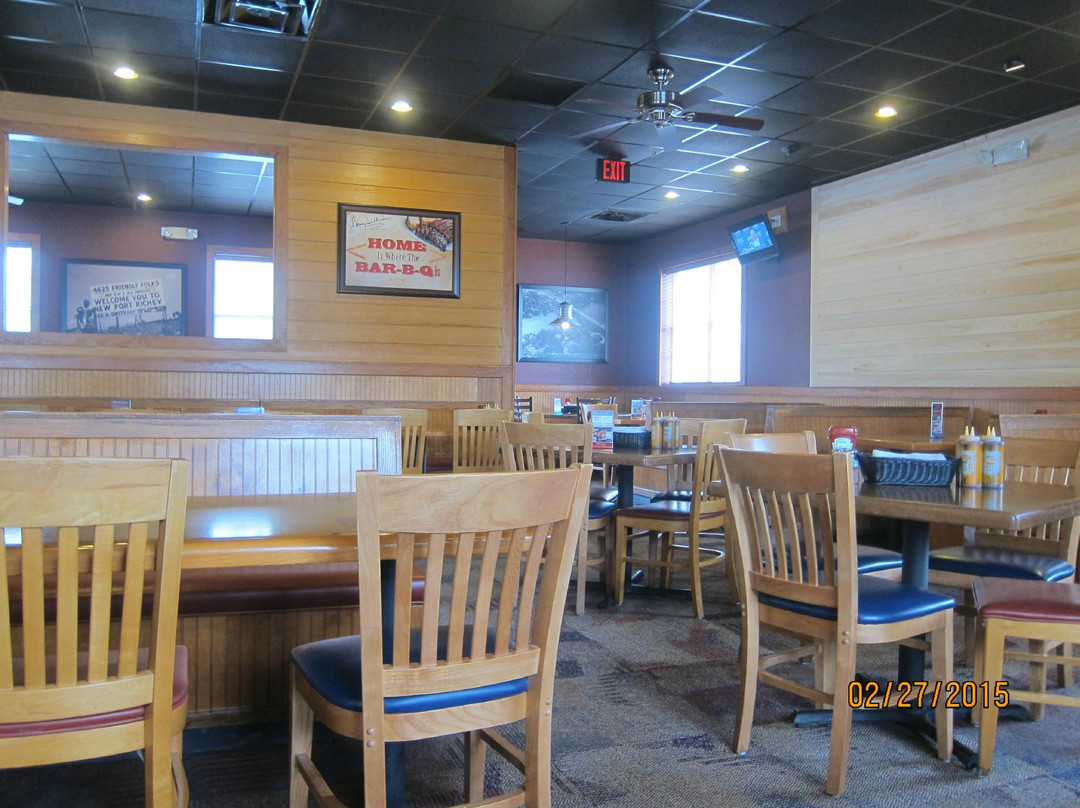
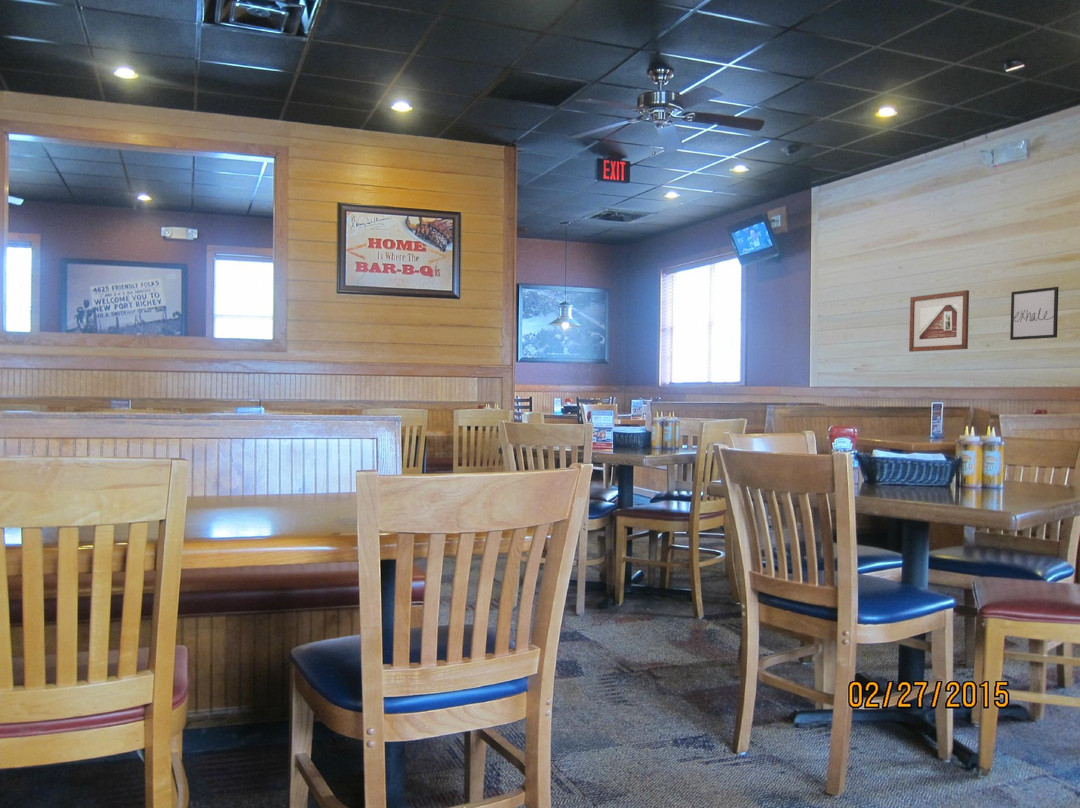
+ wall art (1033, 314)
+ picture frame (937, 322)
